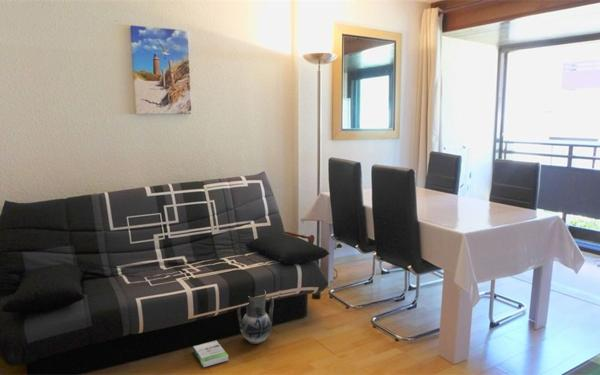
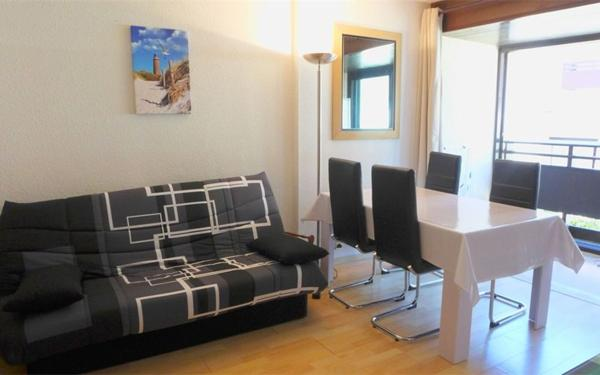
- ceramic jug (255, 316)
- box (210, 353)
